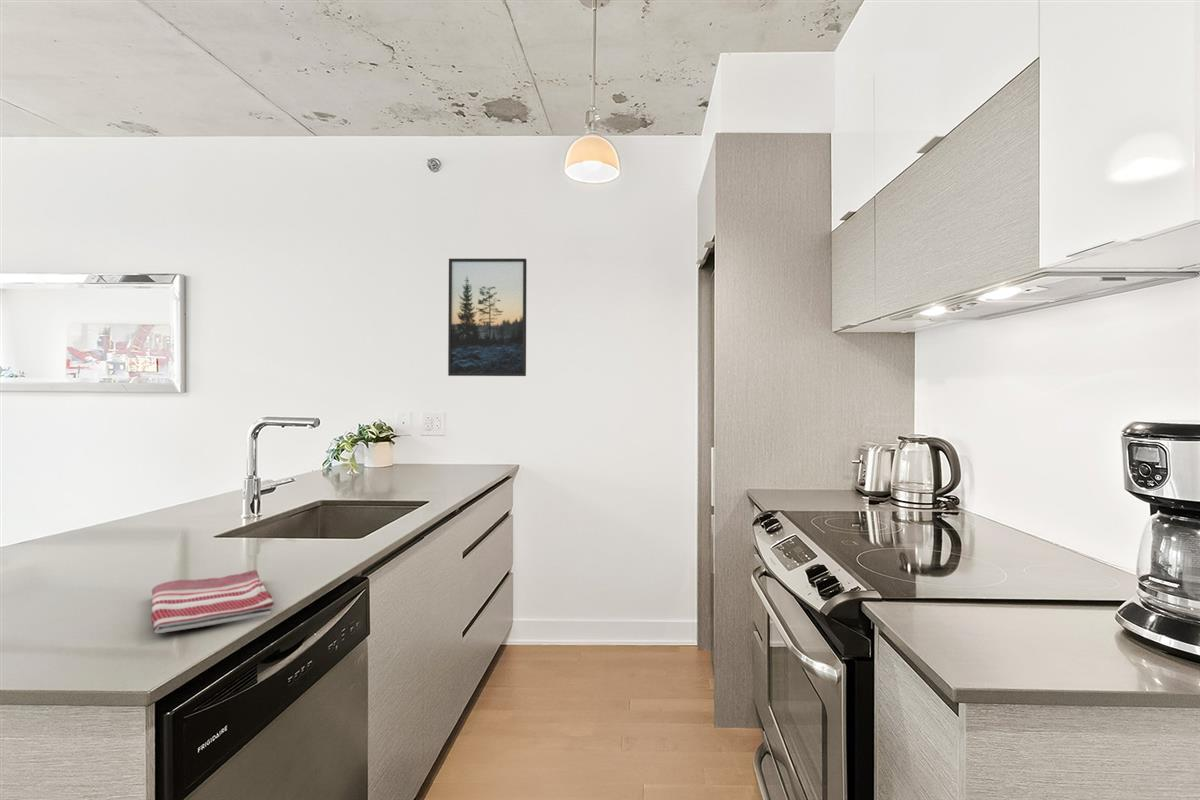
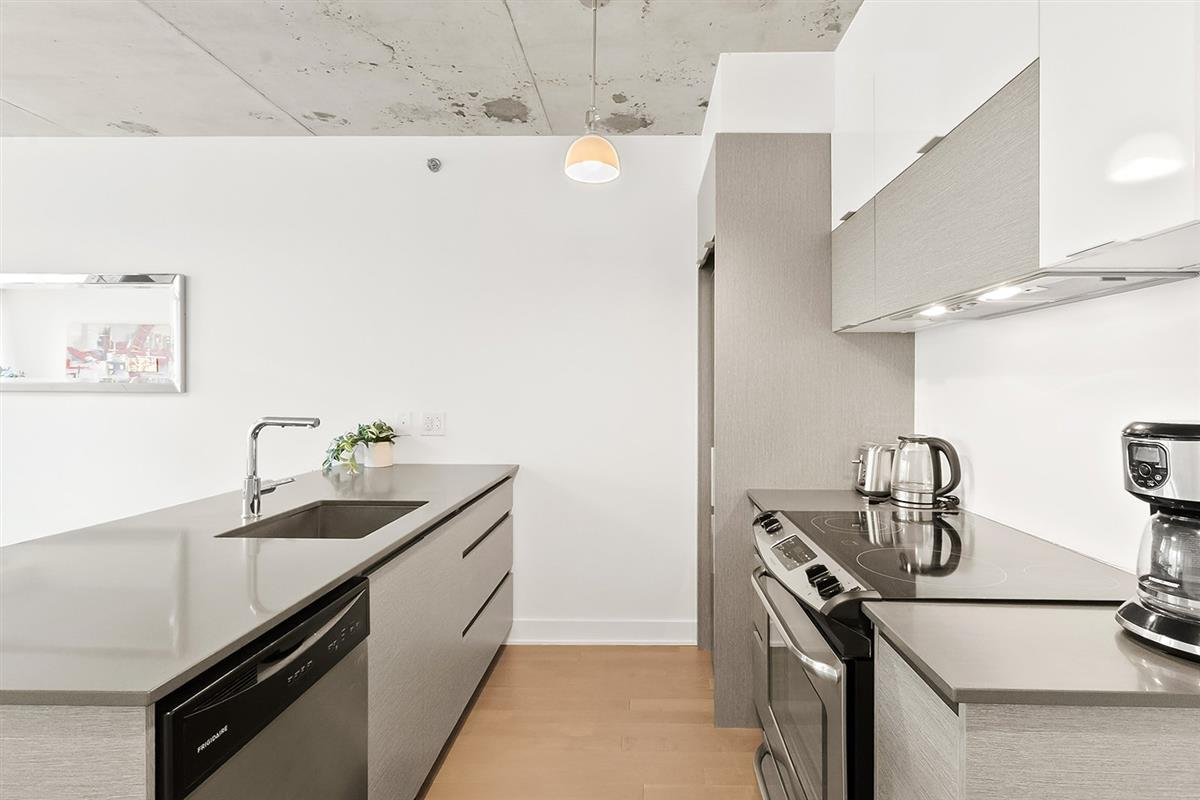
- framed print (487, 317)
- dish towel (211, 598)
